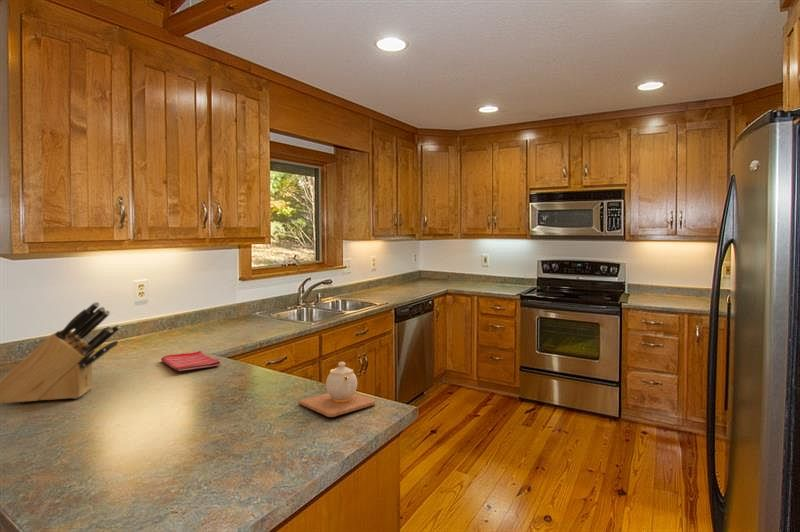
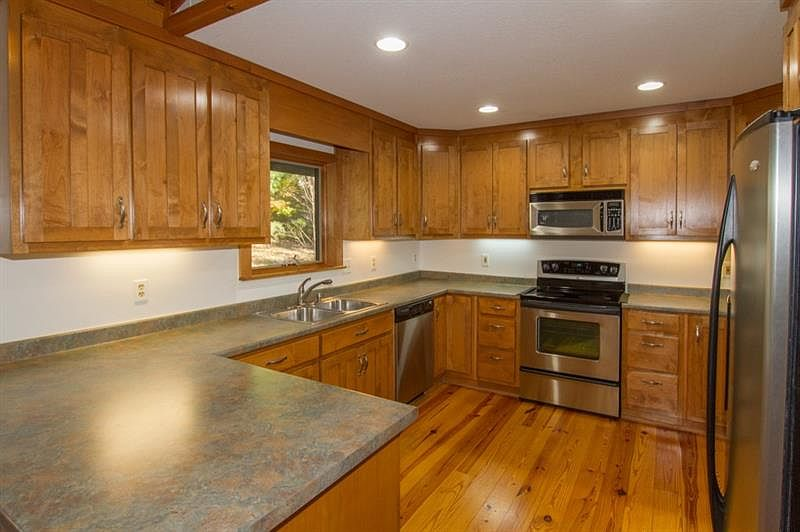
- dish towel (190, 360)
- knife block (56, 350)
- teapot (337, 383)
